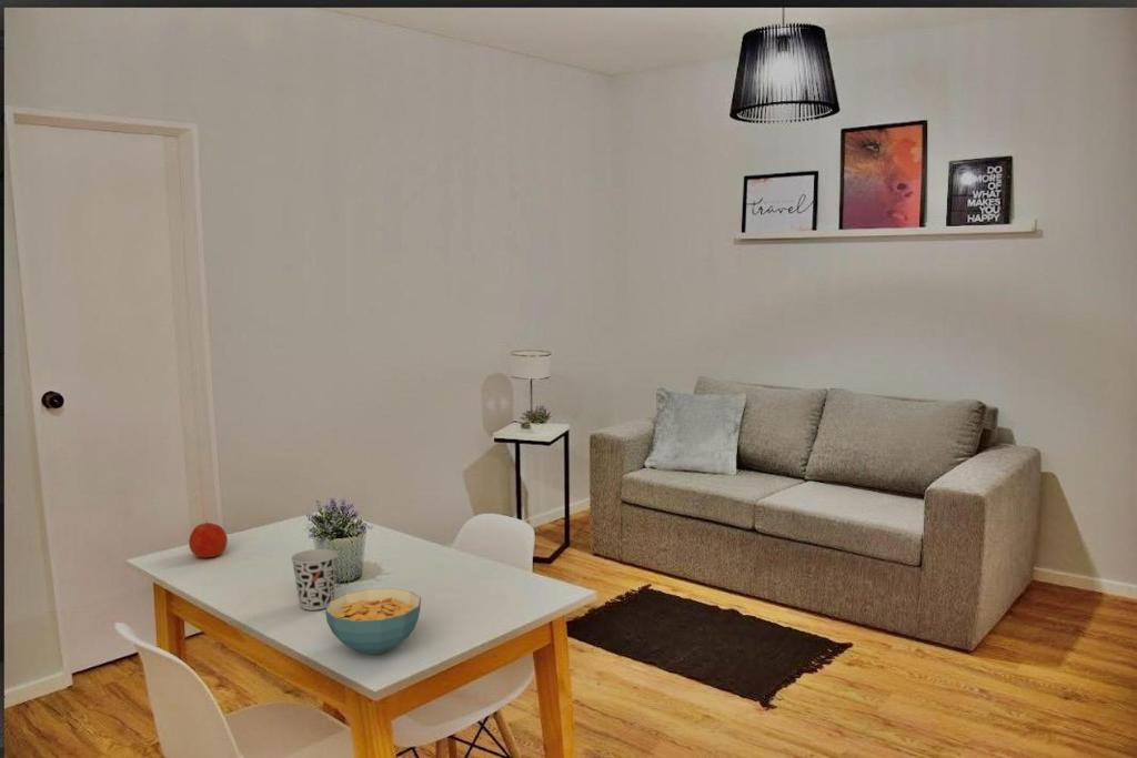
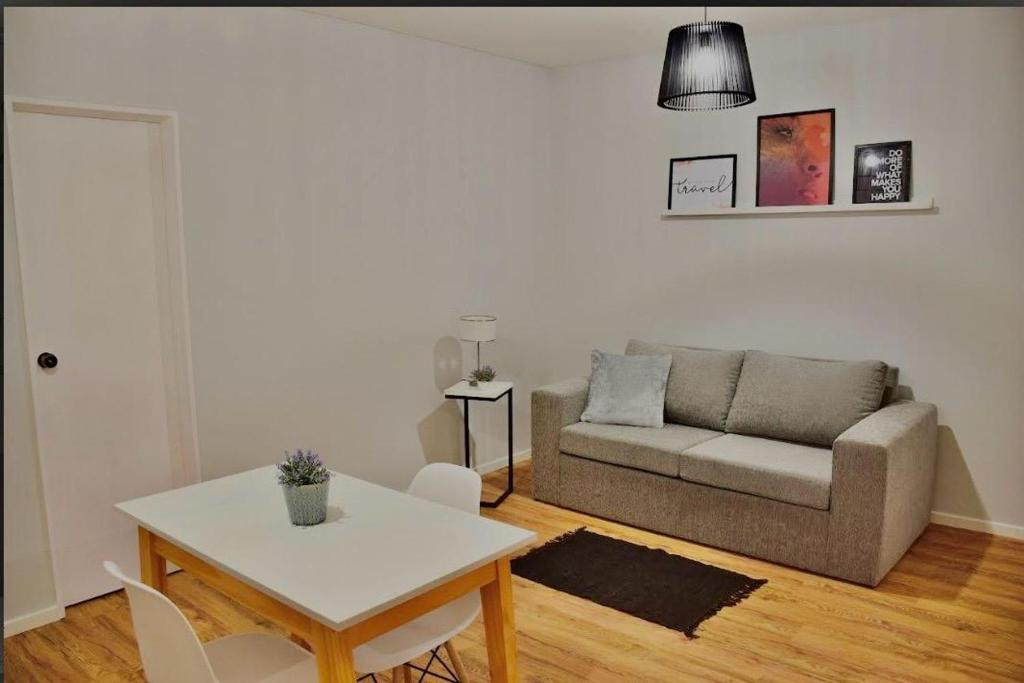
- apple (208, 537)
- cup (315, 579)
- cereal bowl (374, 626)
